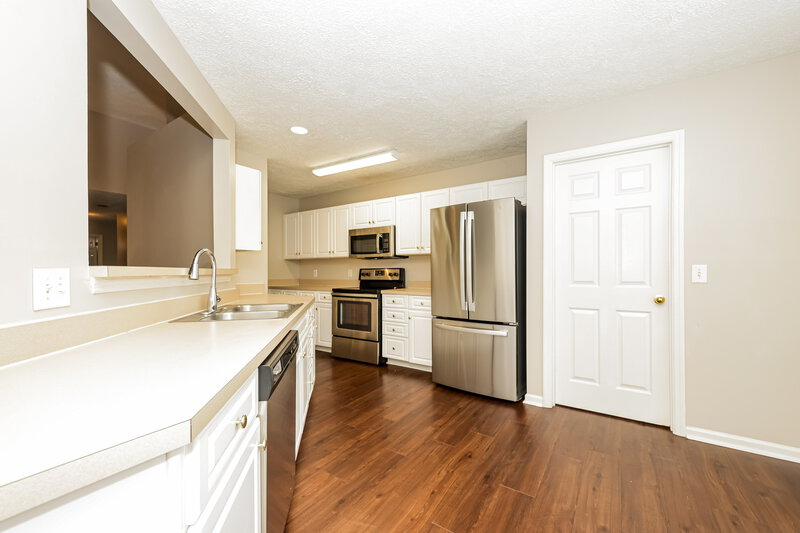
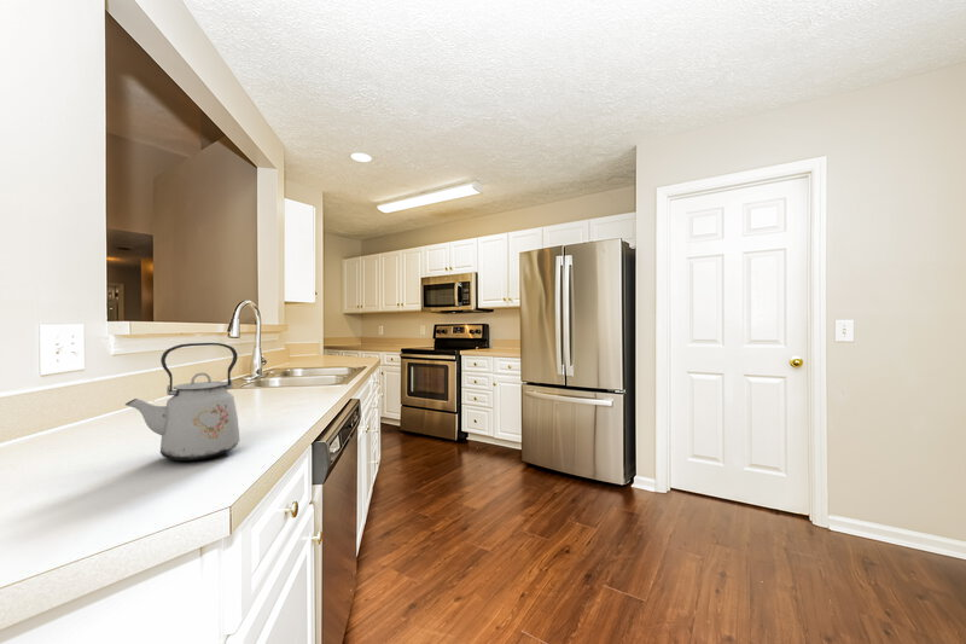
+ kettle (186, 400)
